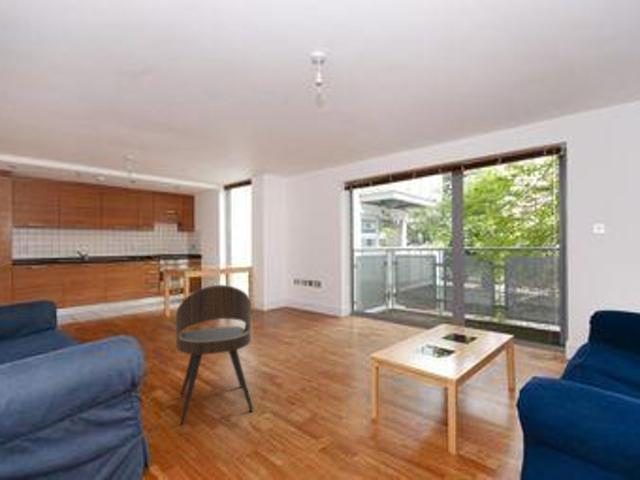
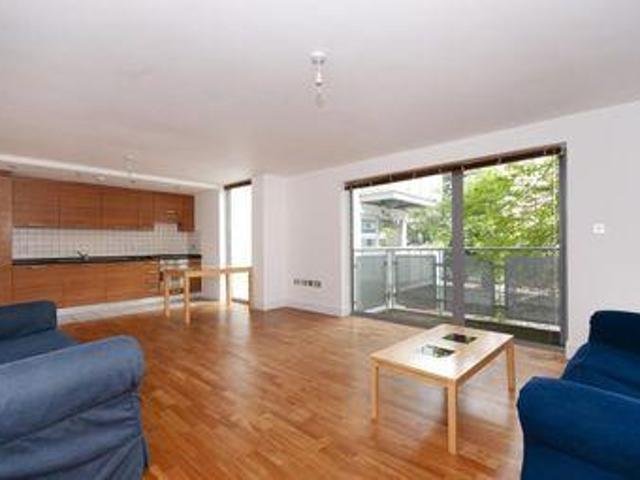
- dining chair (214, 342)
